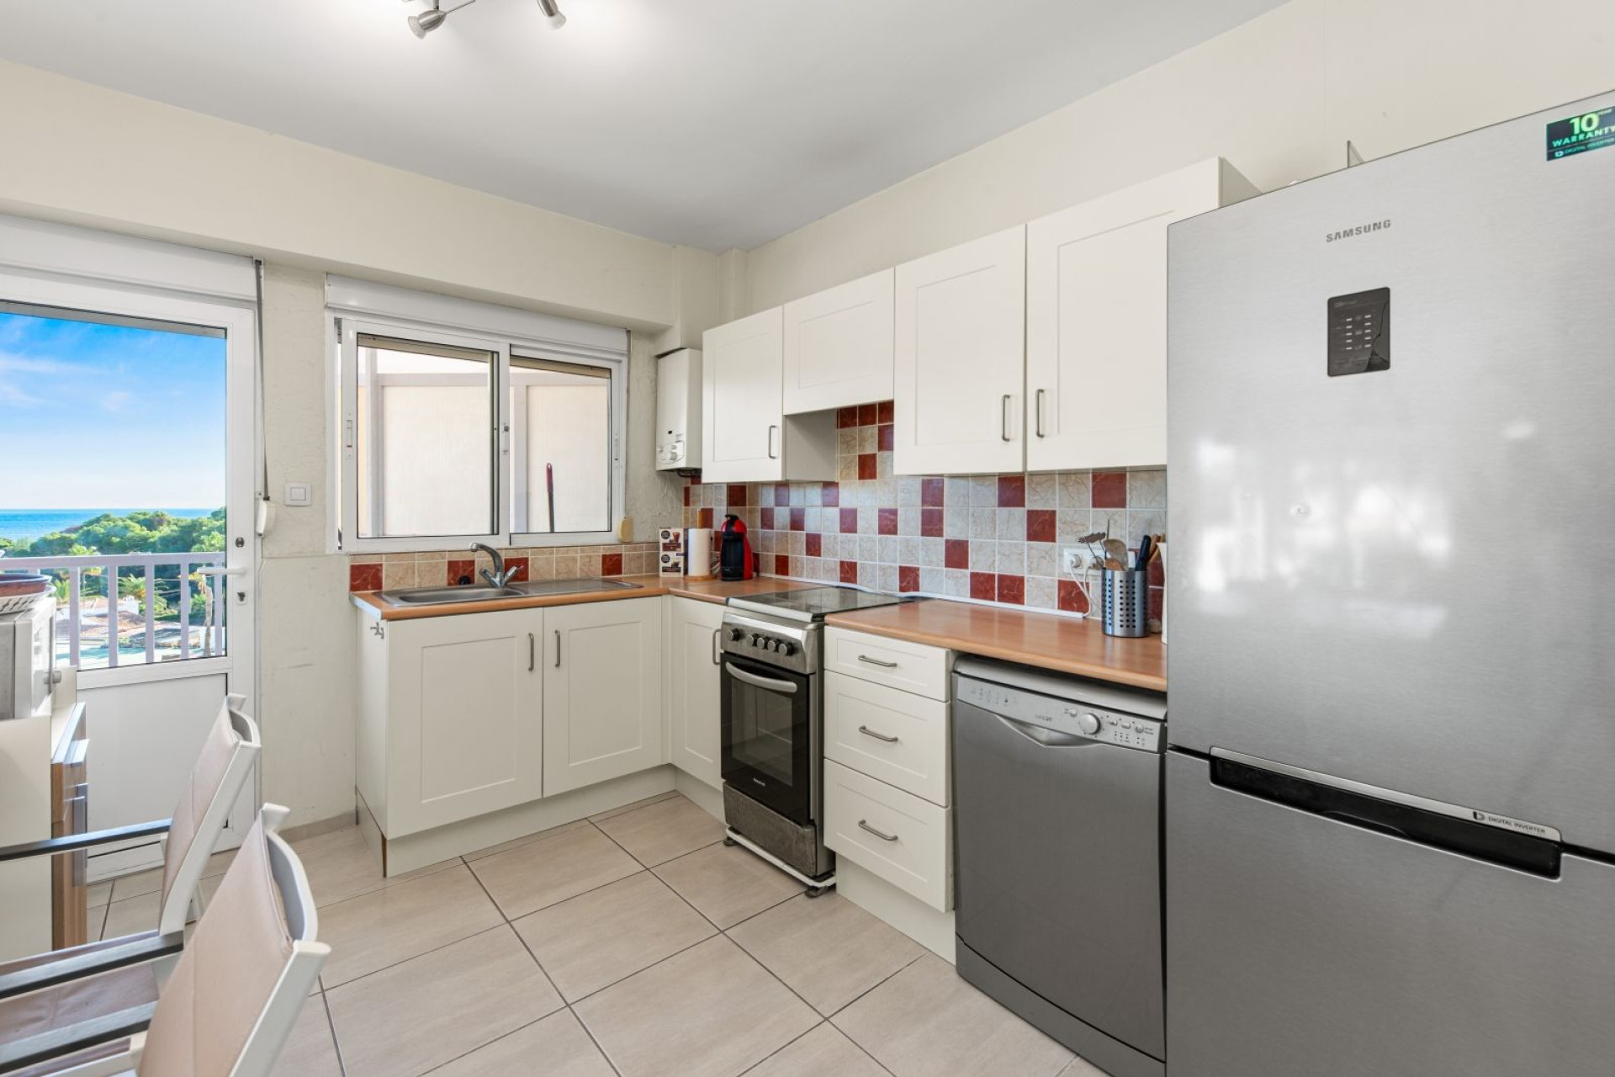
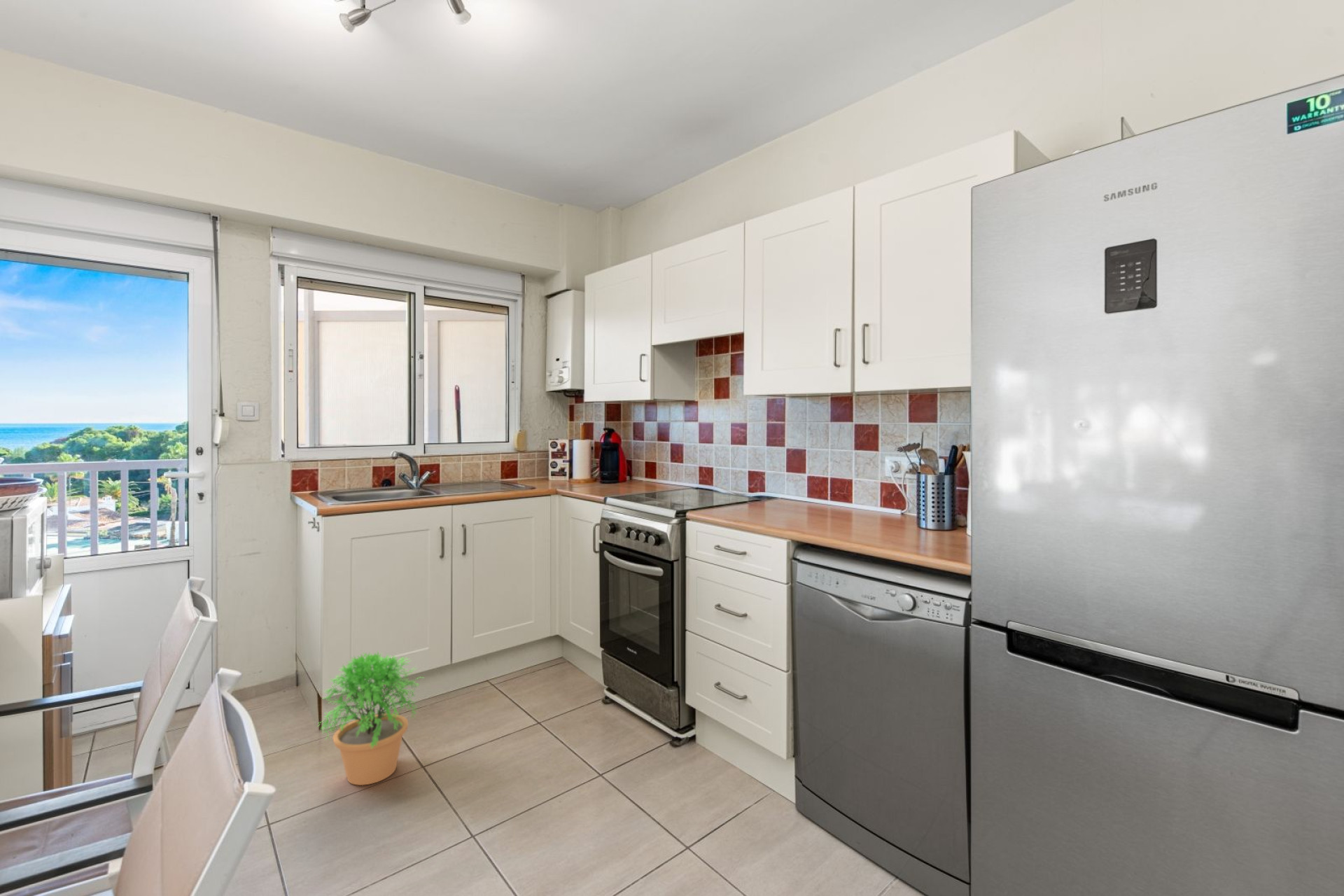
+ potted plant (370, 710)
